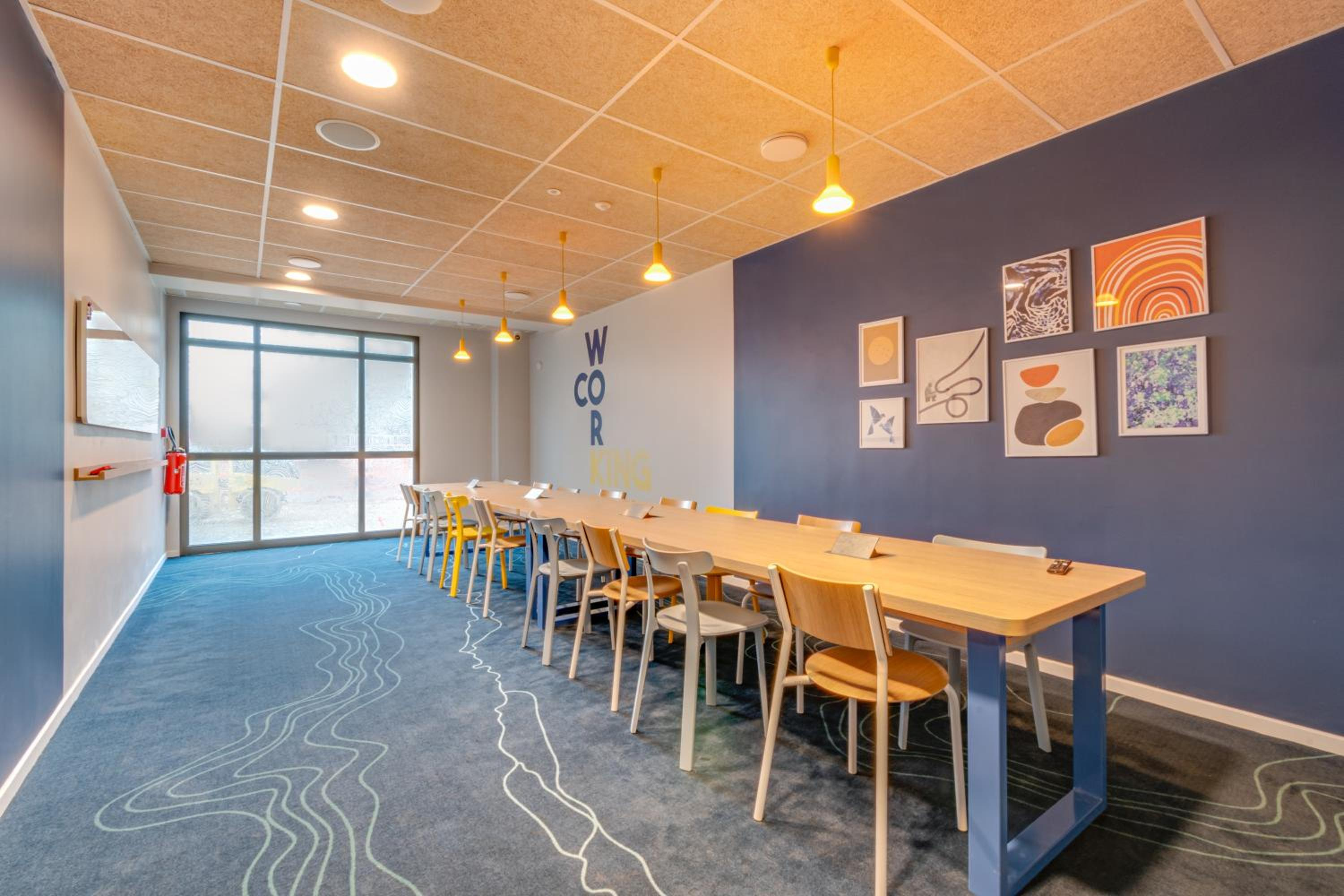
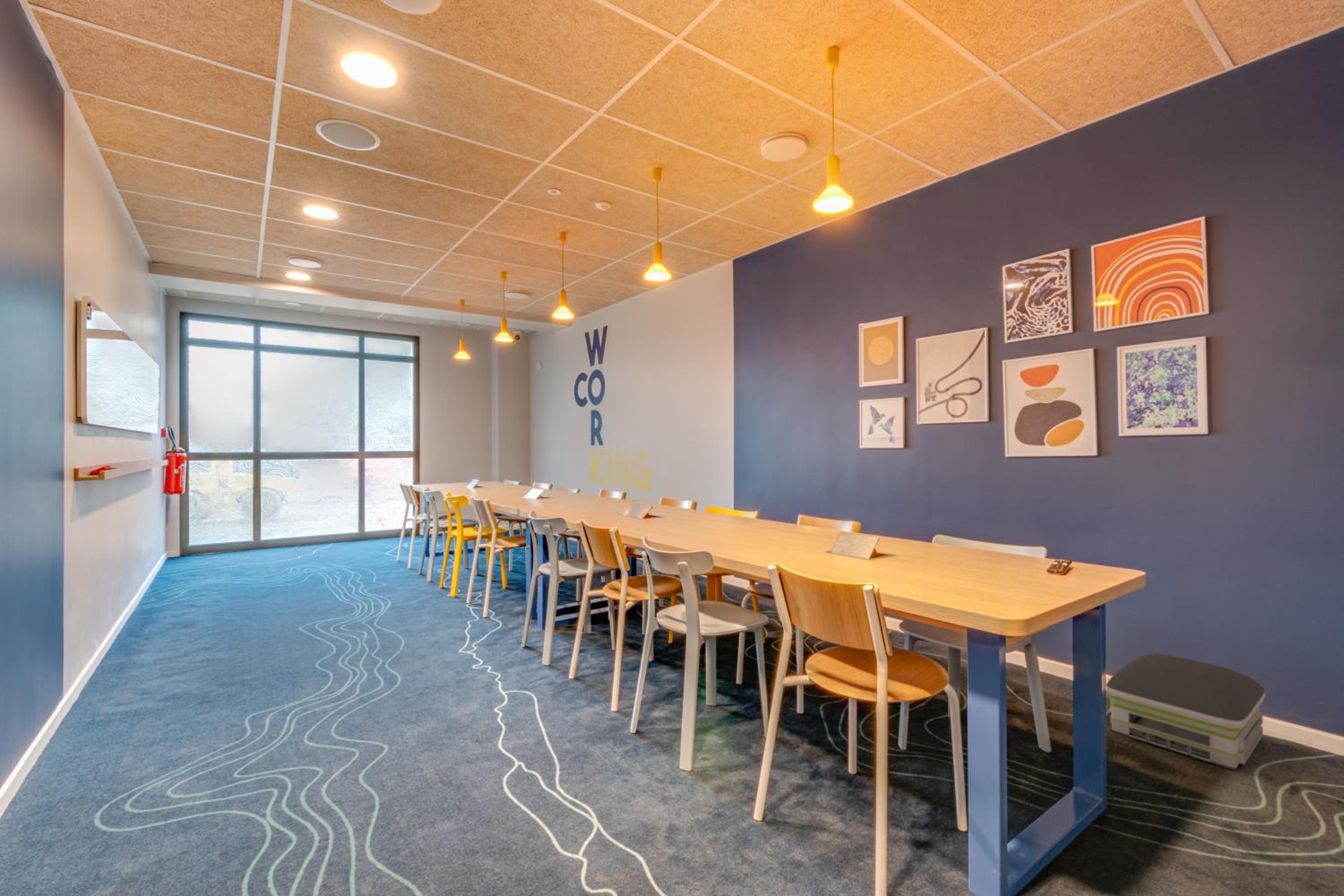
+ air purifier (1184, 698)
